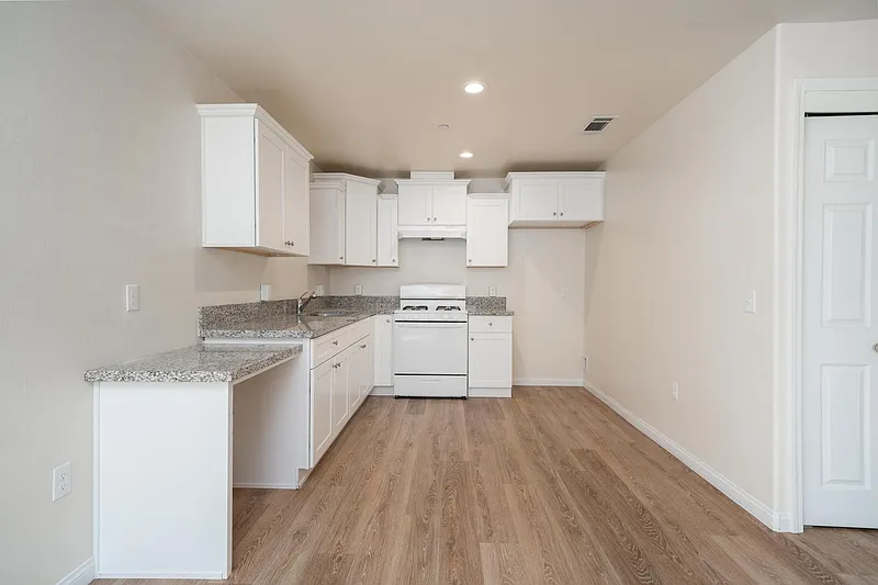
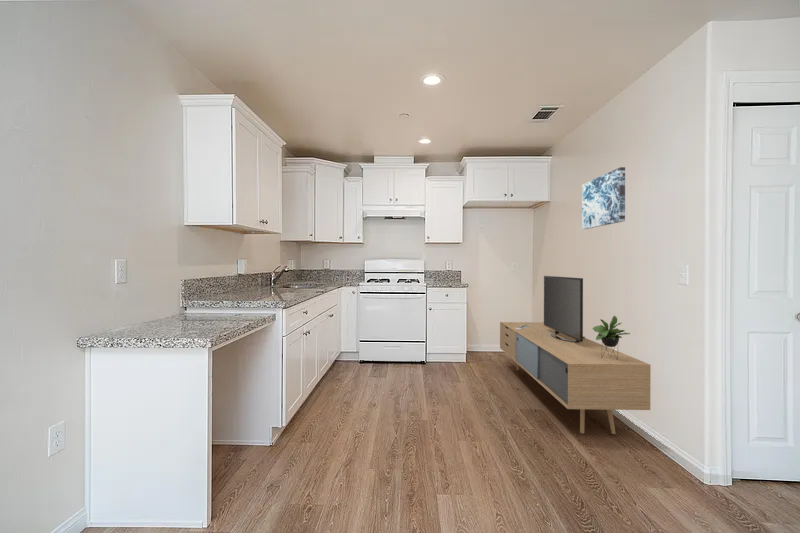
+ wall art (601, 201)
+ media console (556, 335)
